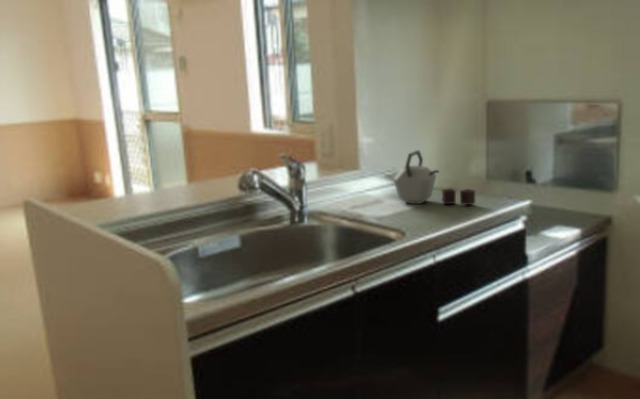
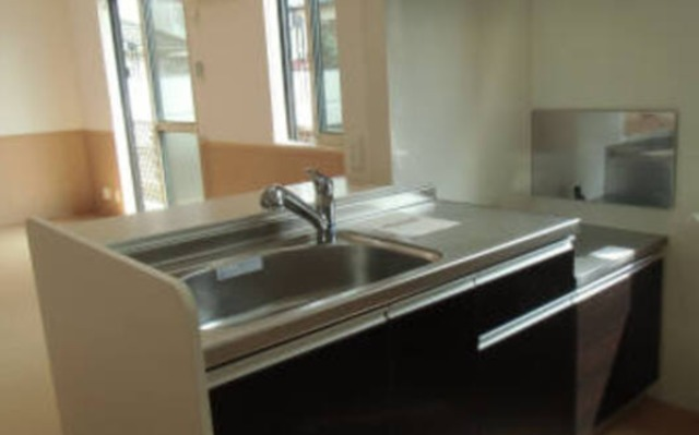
- kettle (434, 177)
